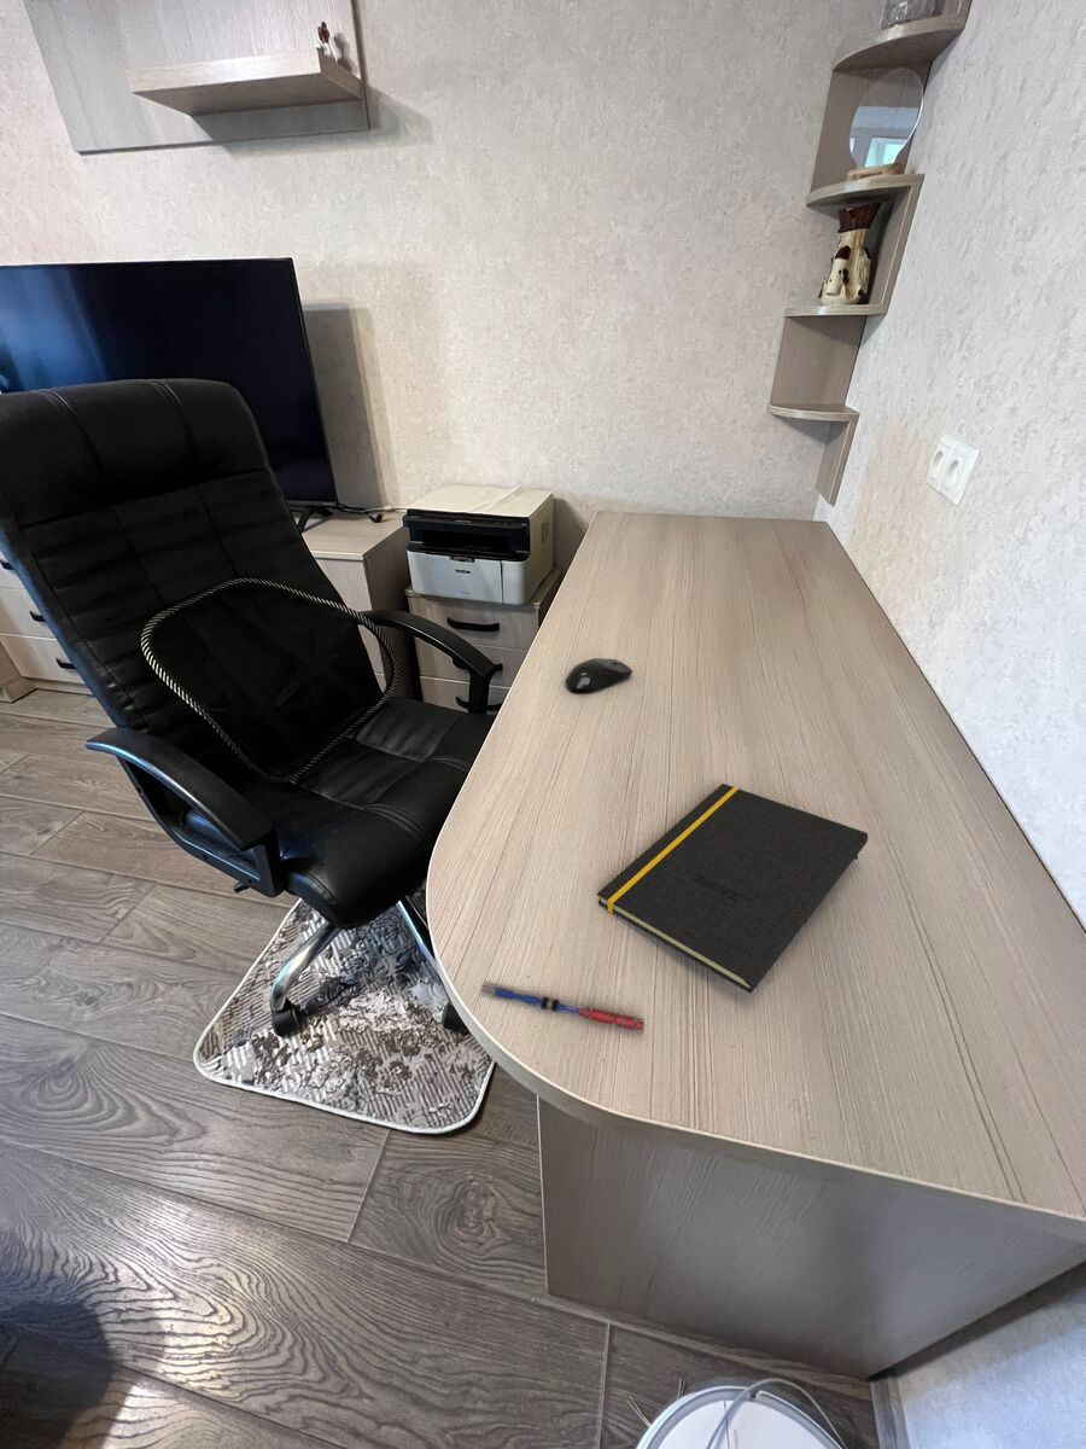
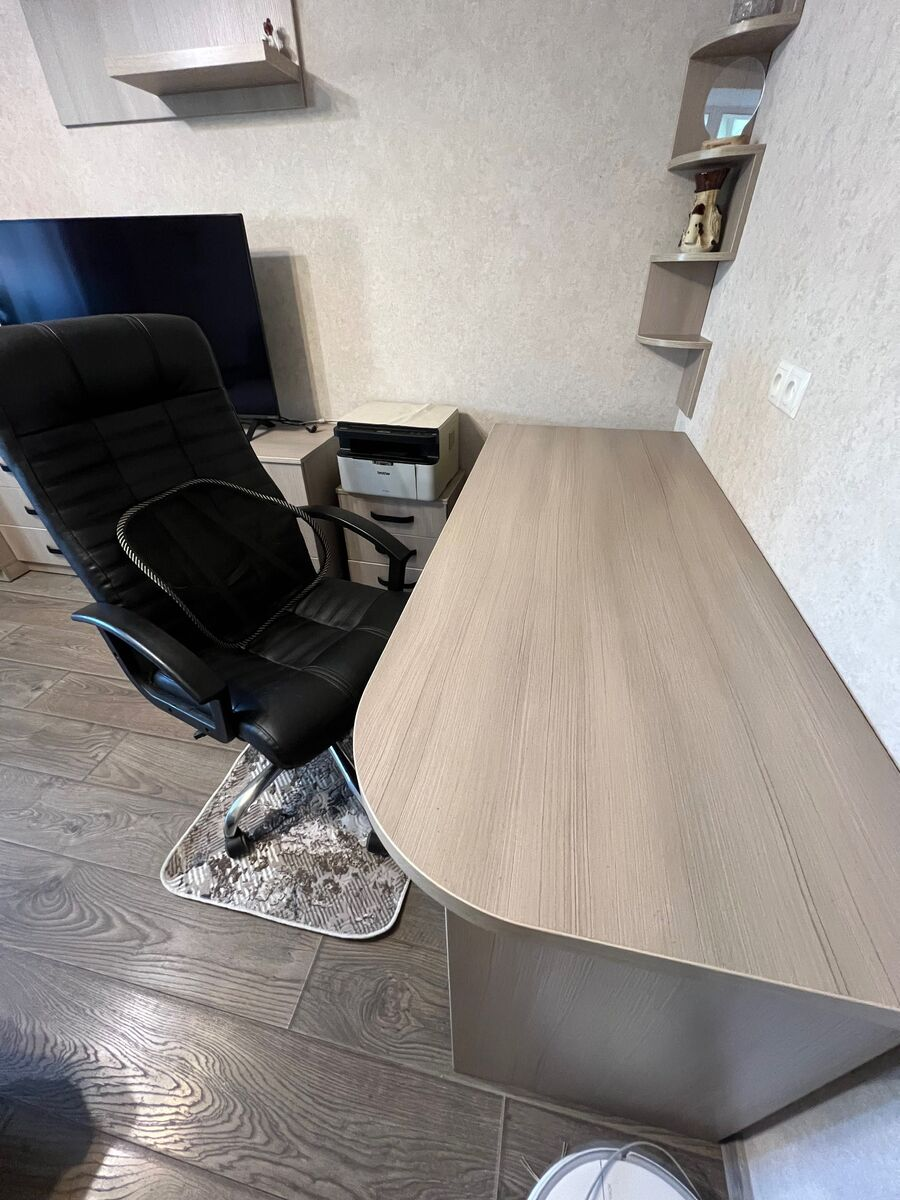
- computer mouse (599, 670)
- pen (560, 1005)
- notepad (734, 868)
